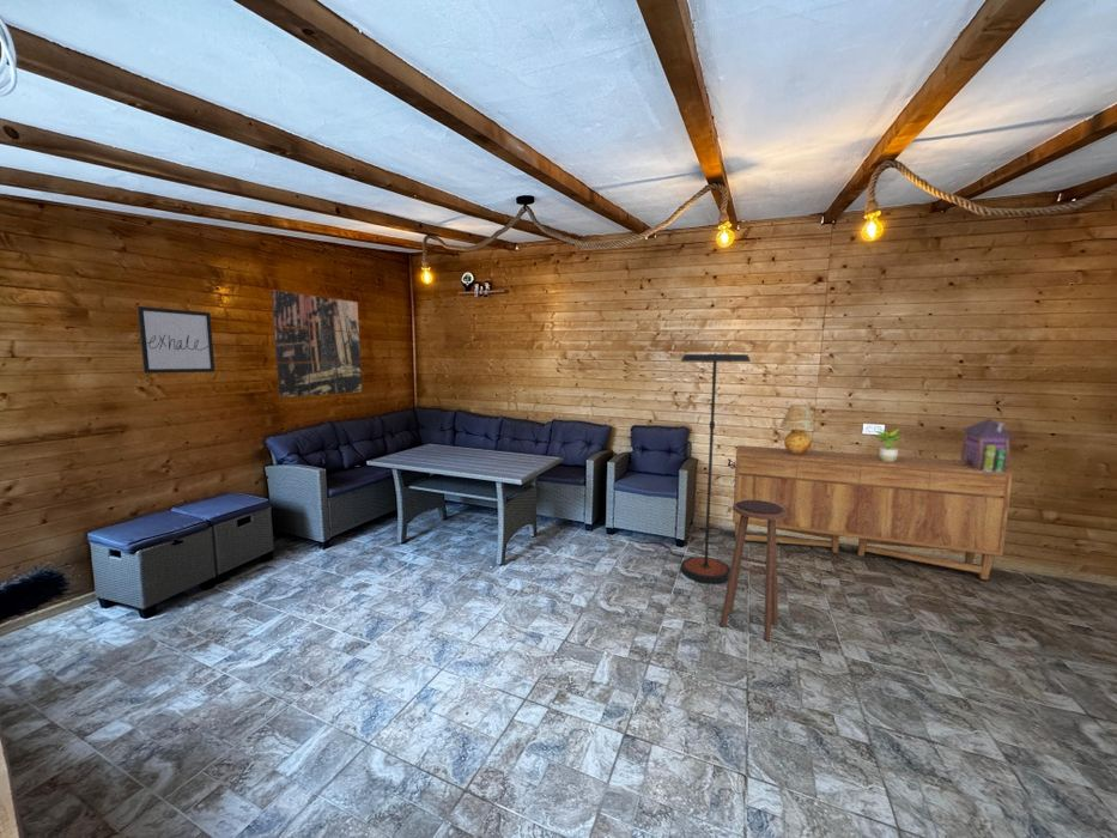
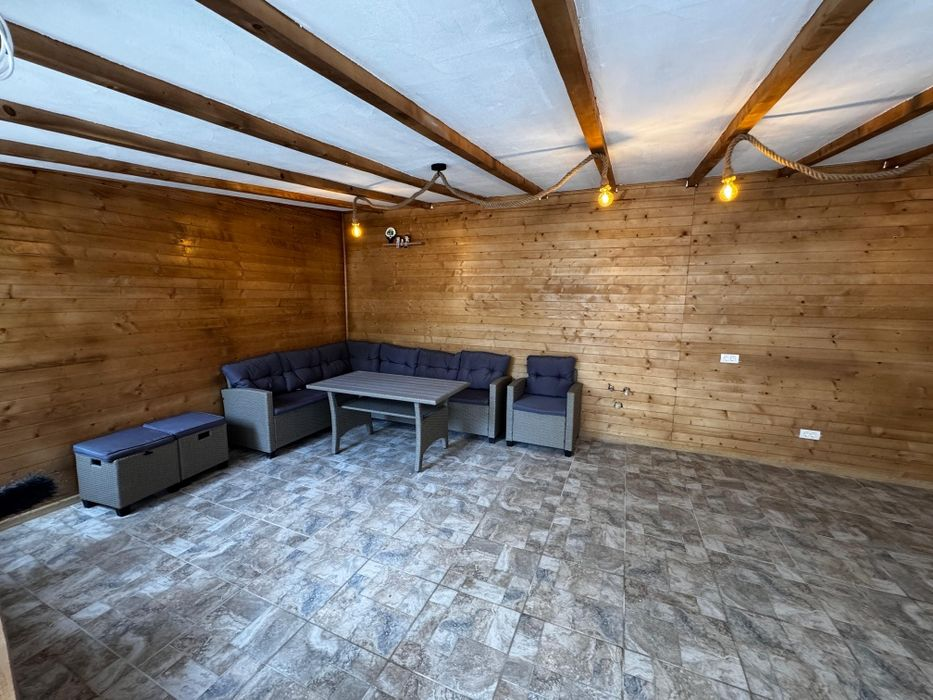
- wall art (321, 346)
- floor lamp (709, 461)
- stool (753, 569)
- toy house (984, 443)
- potted plant (886, 444)
- wall art (178, 341)
- sideboard (852, 505)
- table lamp (797, 430)
